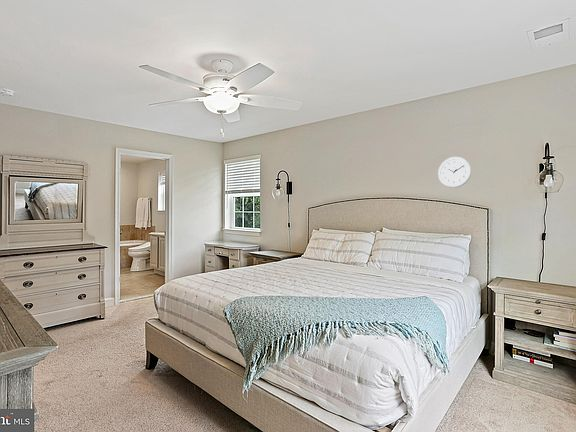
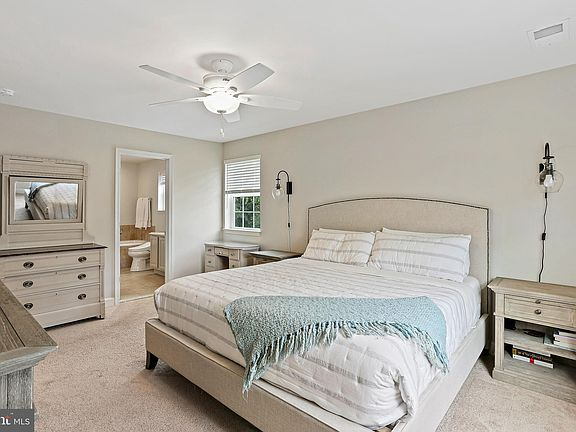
- wall clock (454, 172)
